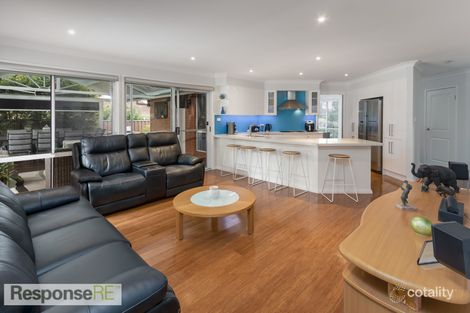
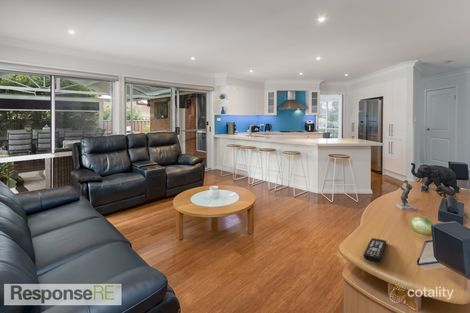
+ remote control (375, 249)
